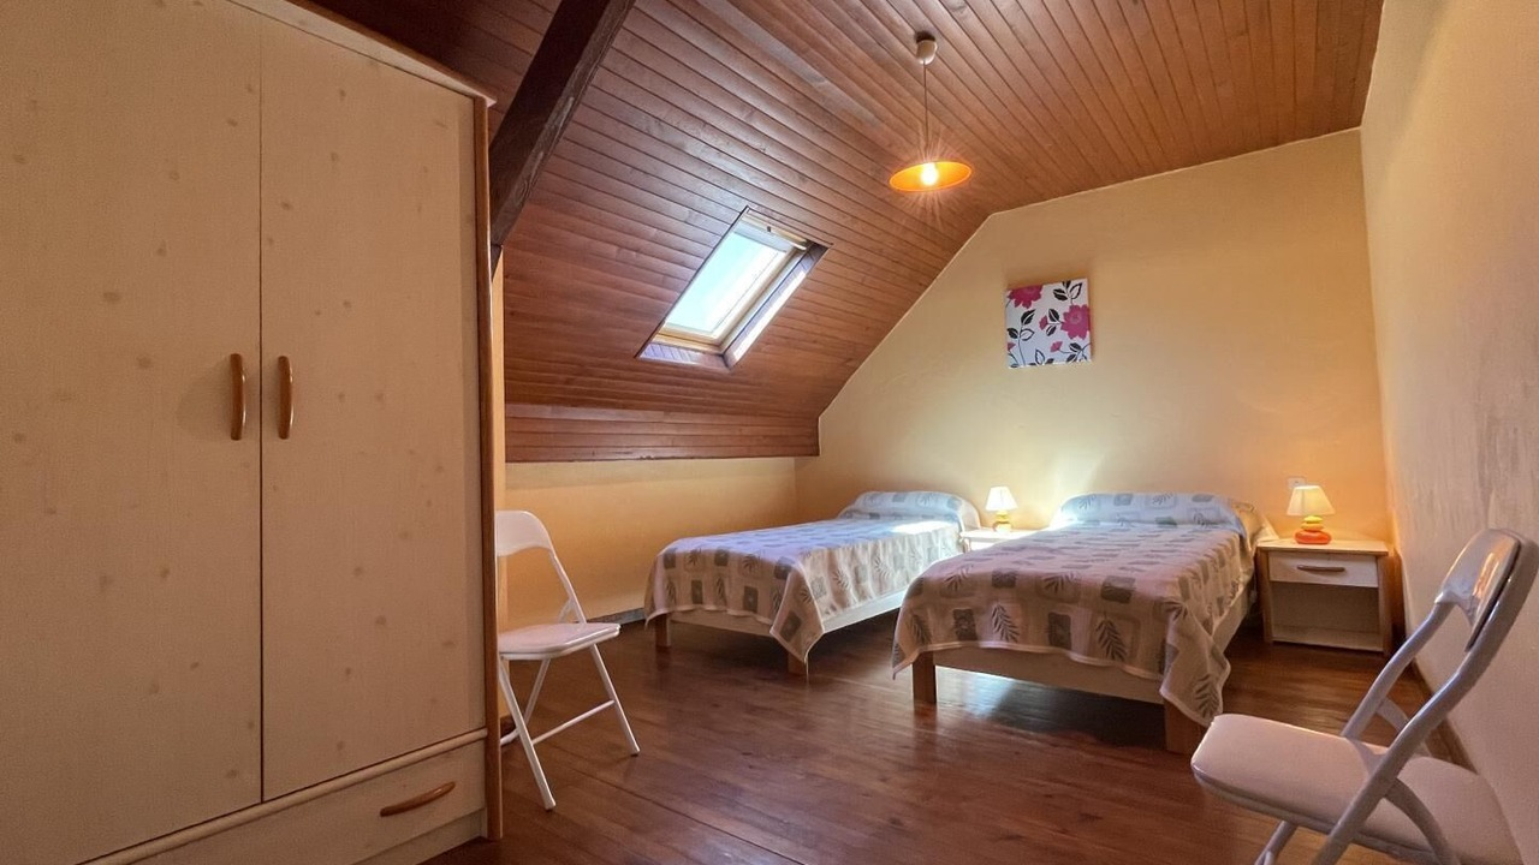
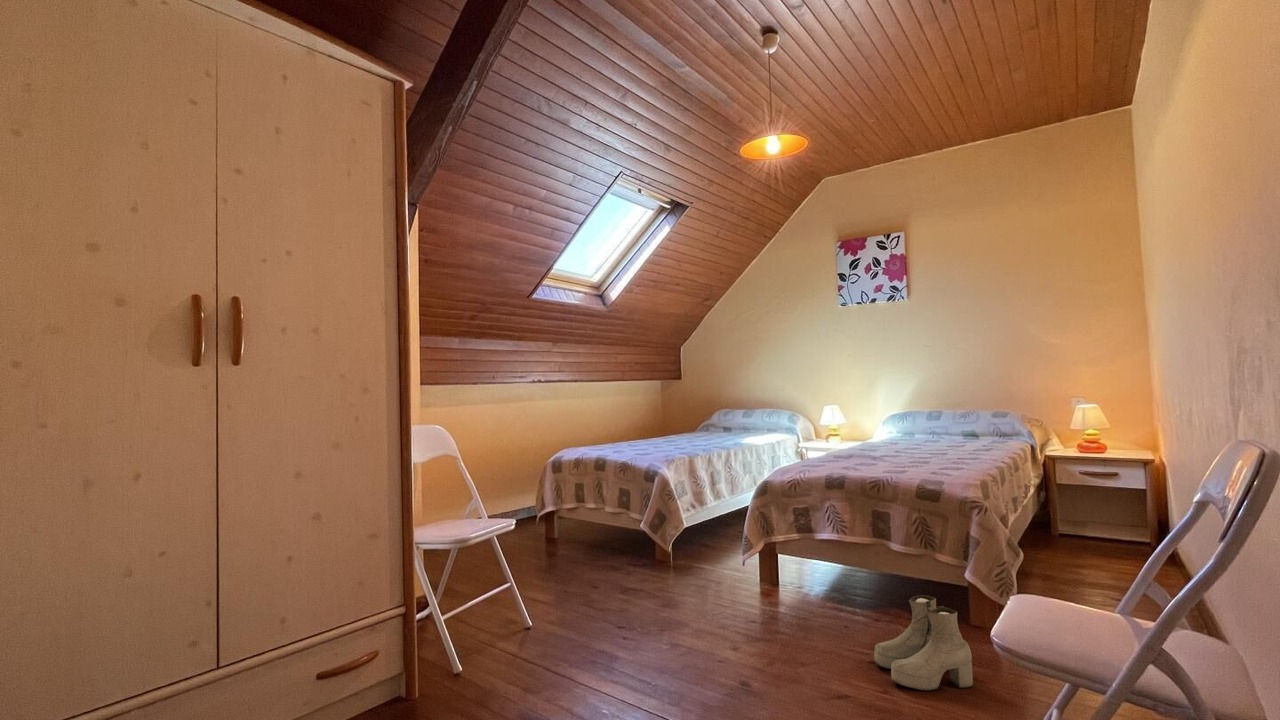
+ boots (920, 639)
